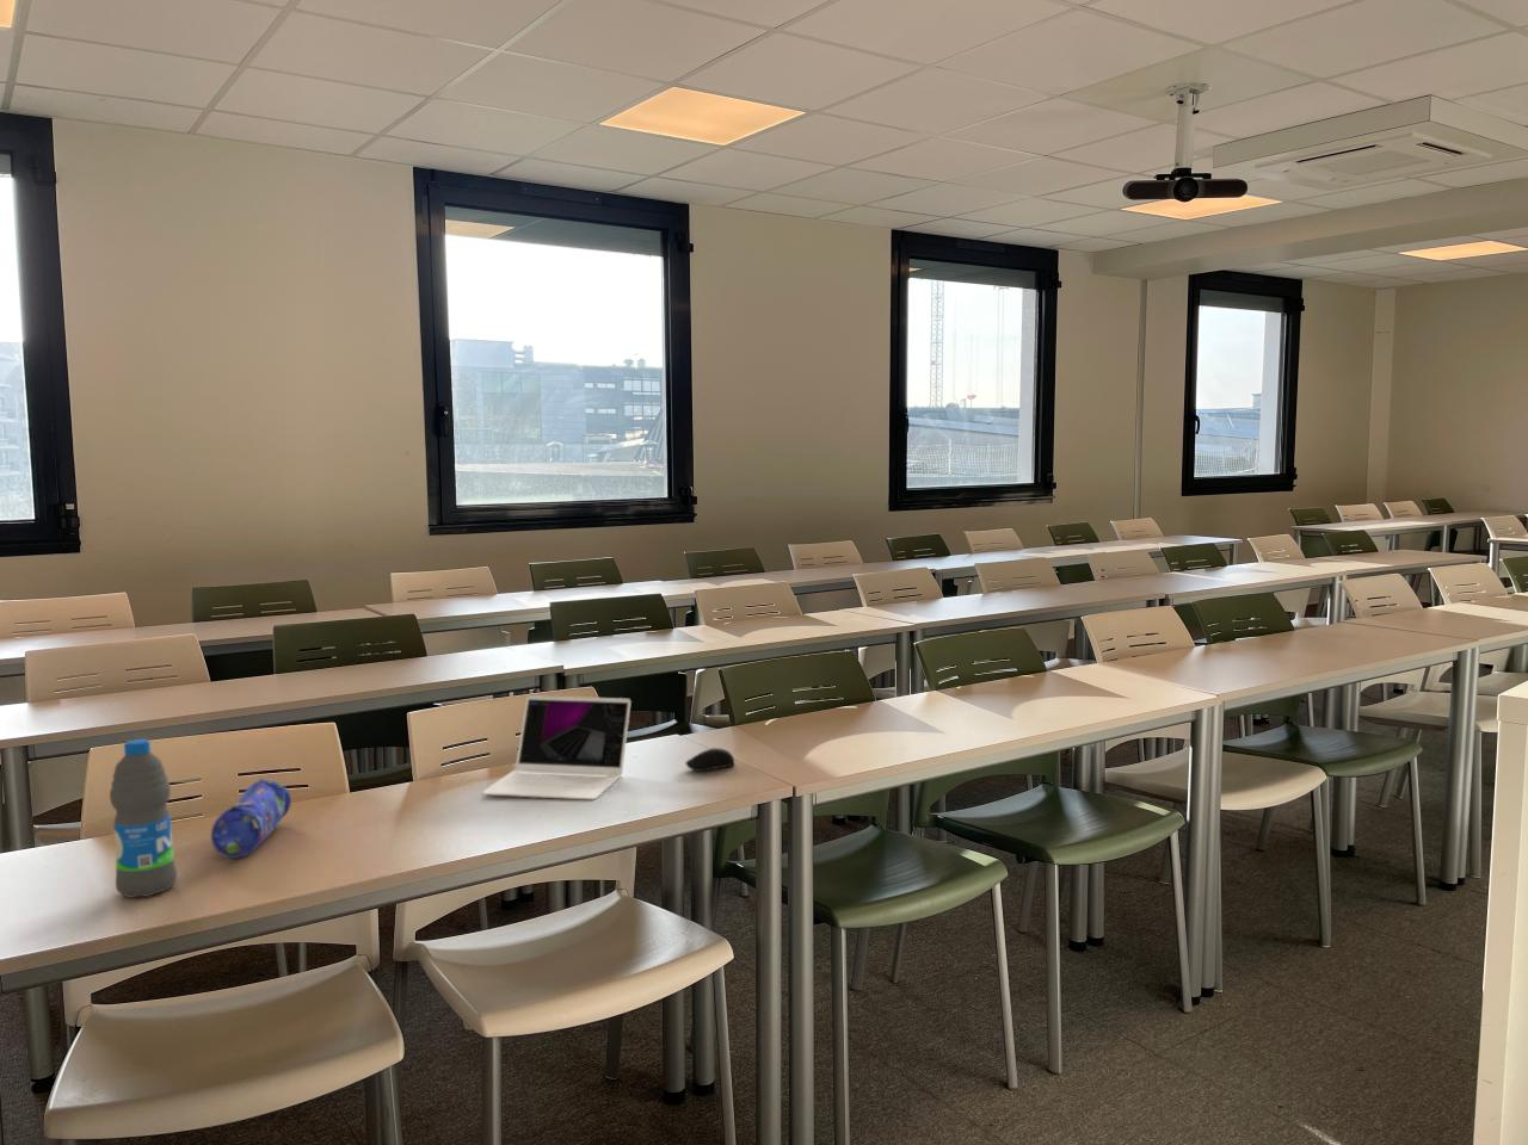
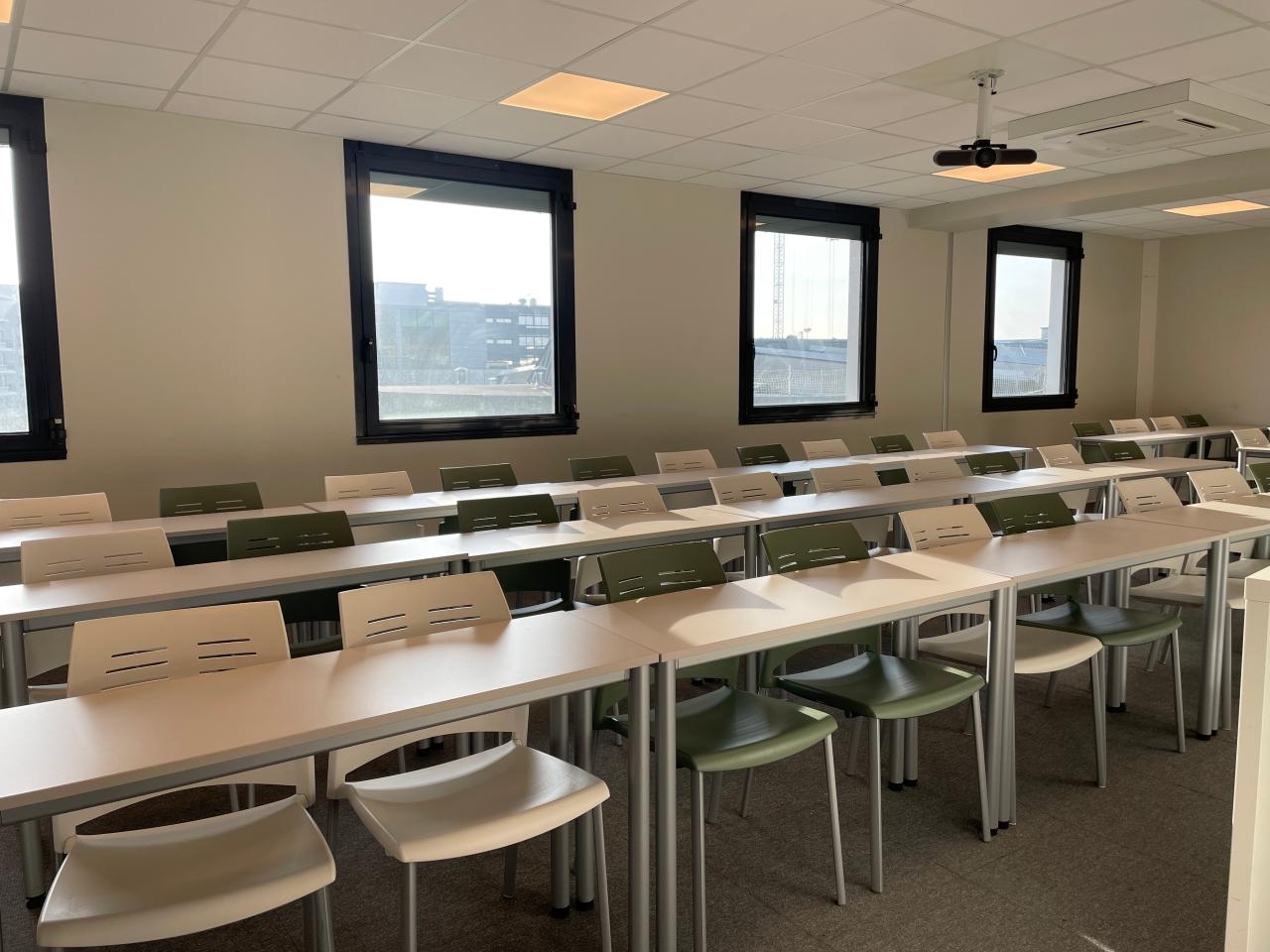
- computer mouse (710, 759)
- water bottle (142, 815)
- pencil case (251, 814)
- laptop (558, 741)
